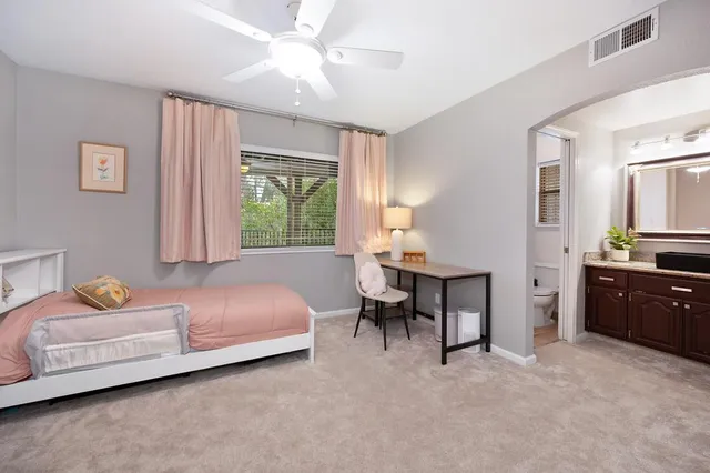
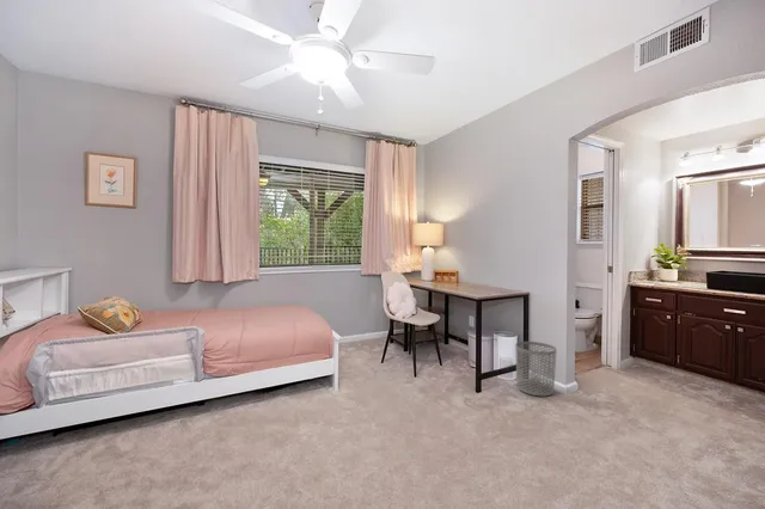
+ waste bin (534, 368)
